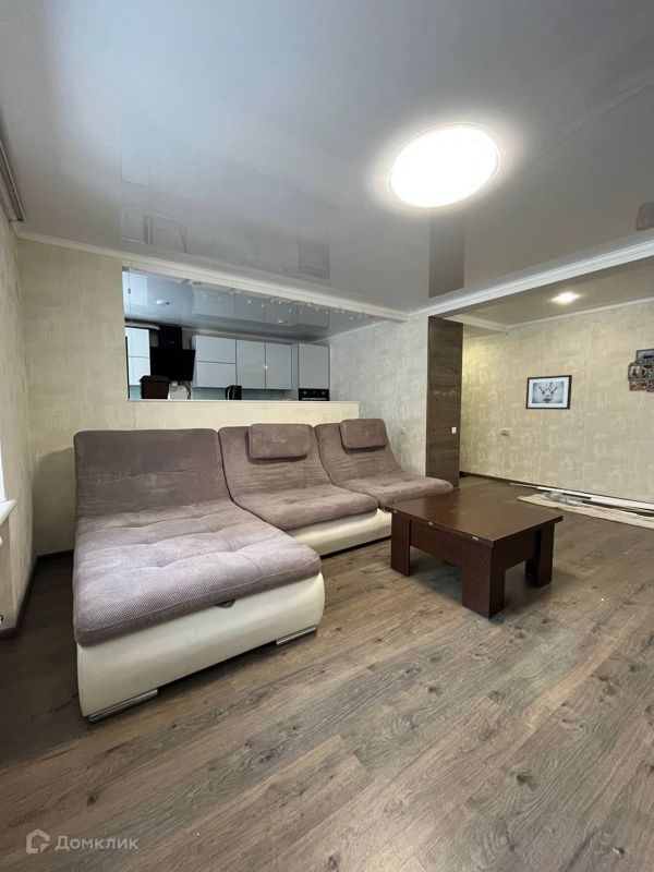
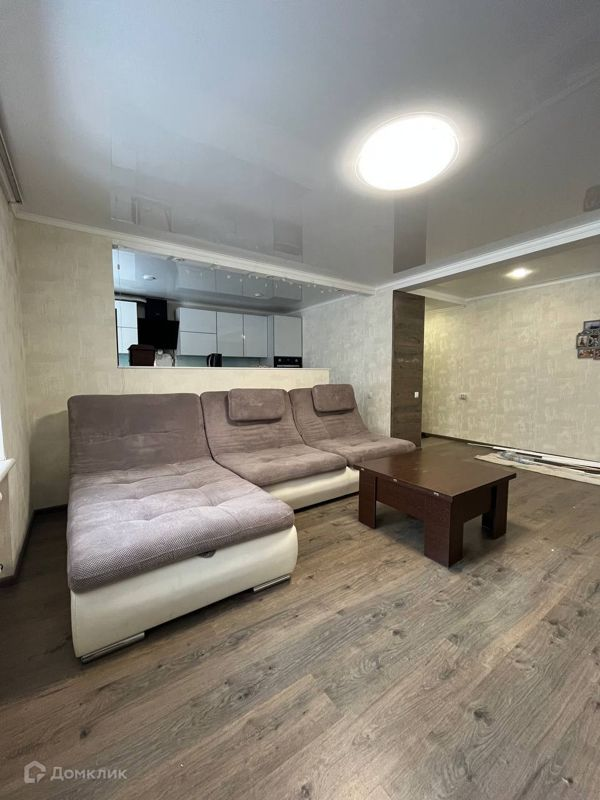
- wall art (547, 392)
